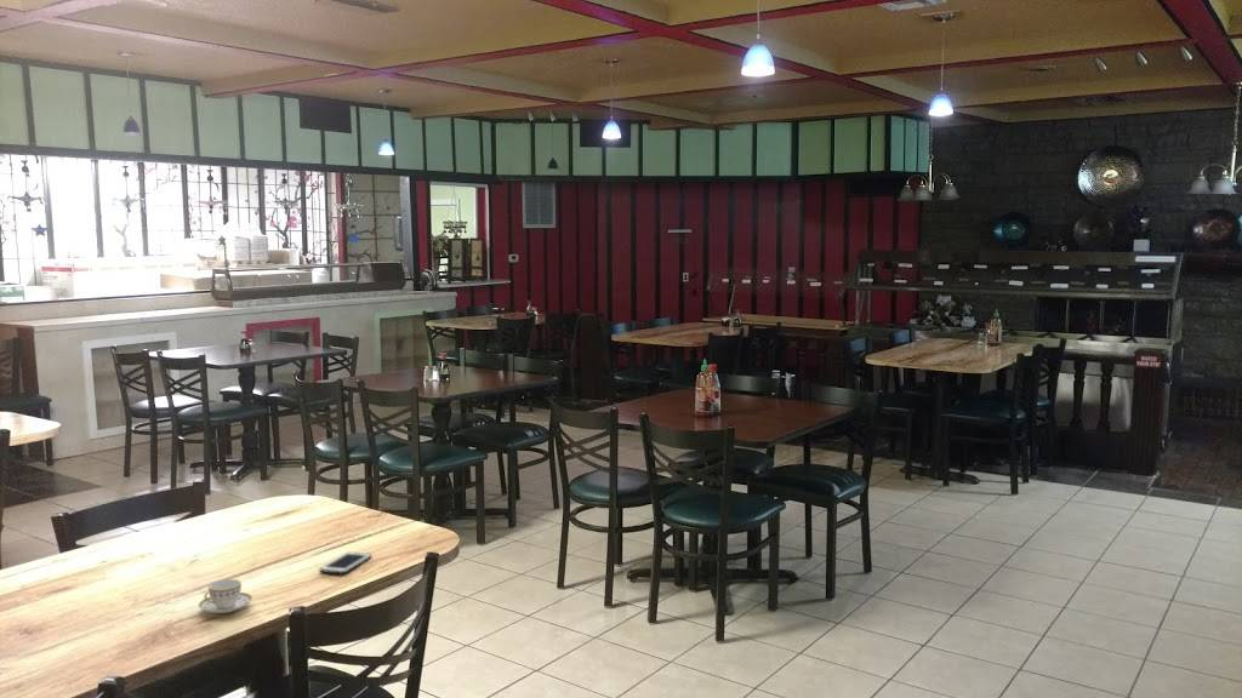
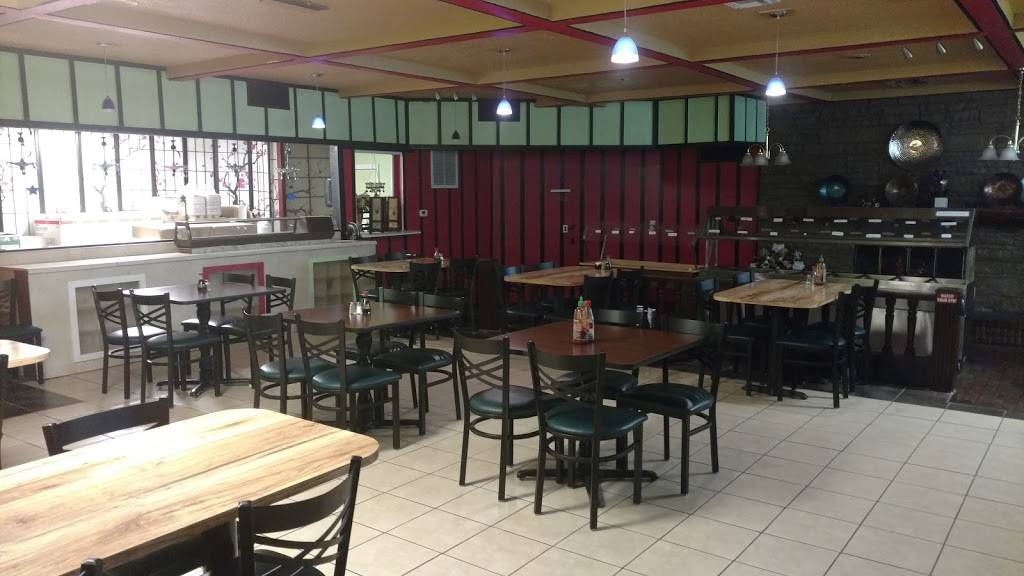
- teacup (224, 596)
- cell phone (346, 562)
